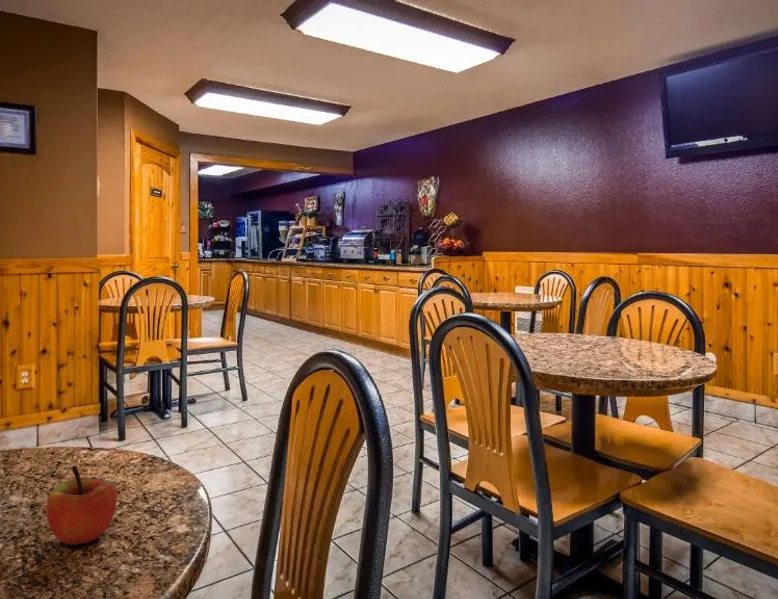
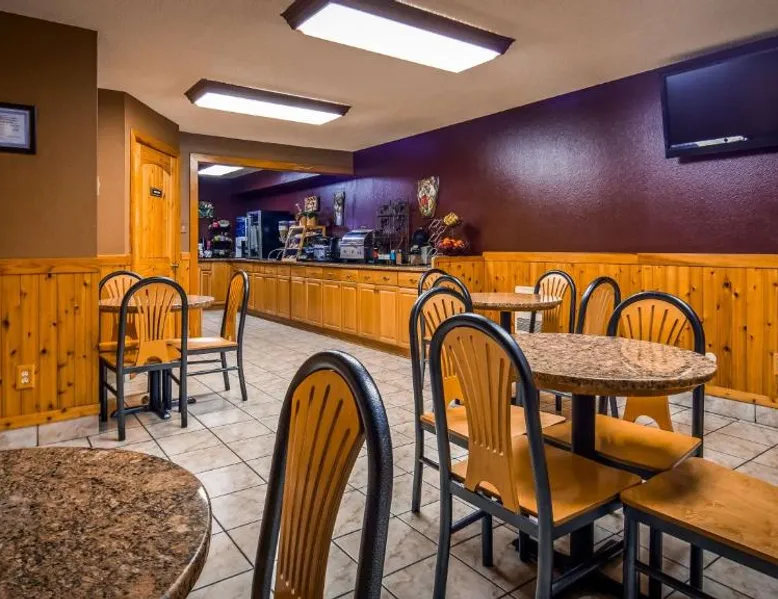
- apple (81, 500)
